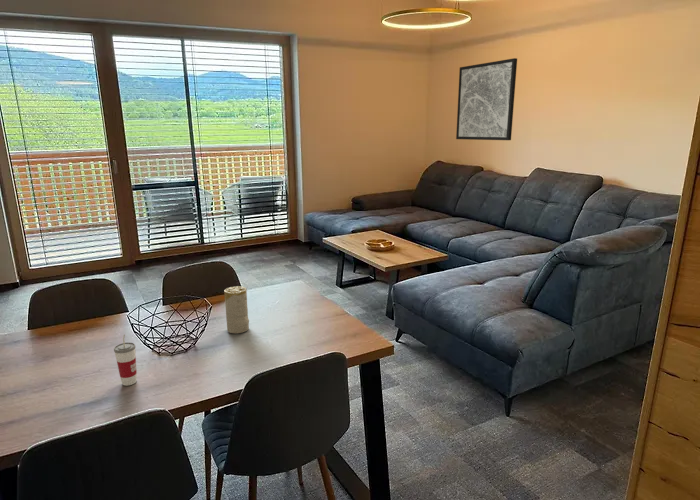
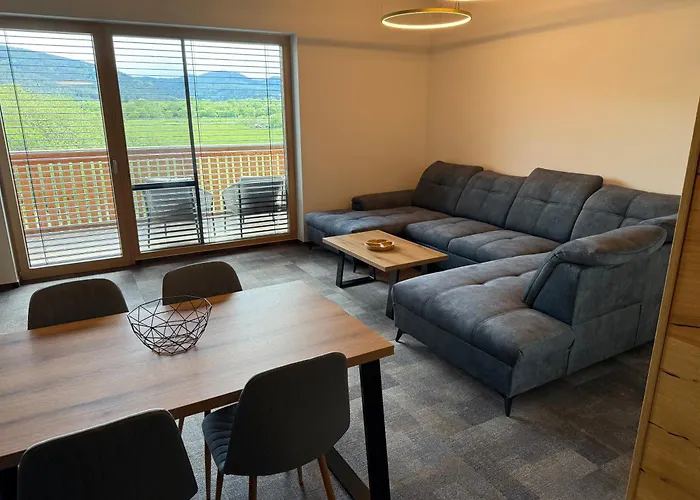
- cup (126, 358)
- wall art (484, 102)
- candle (237, 309)
